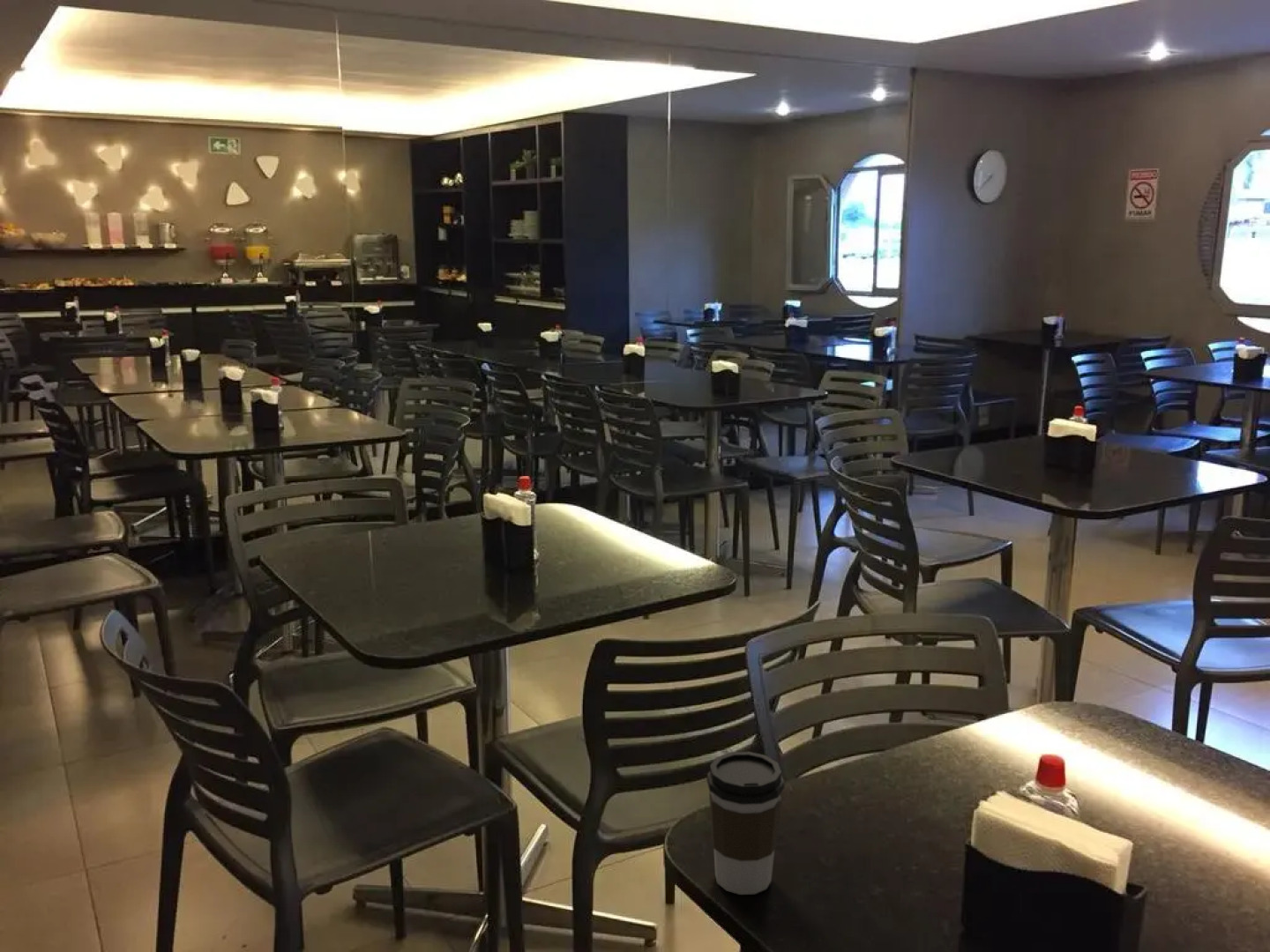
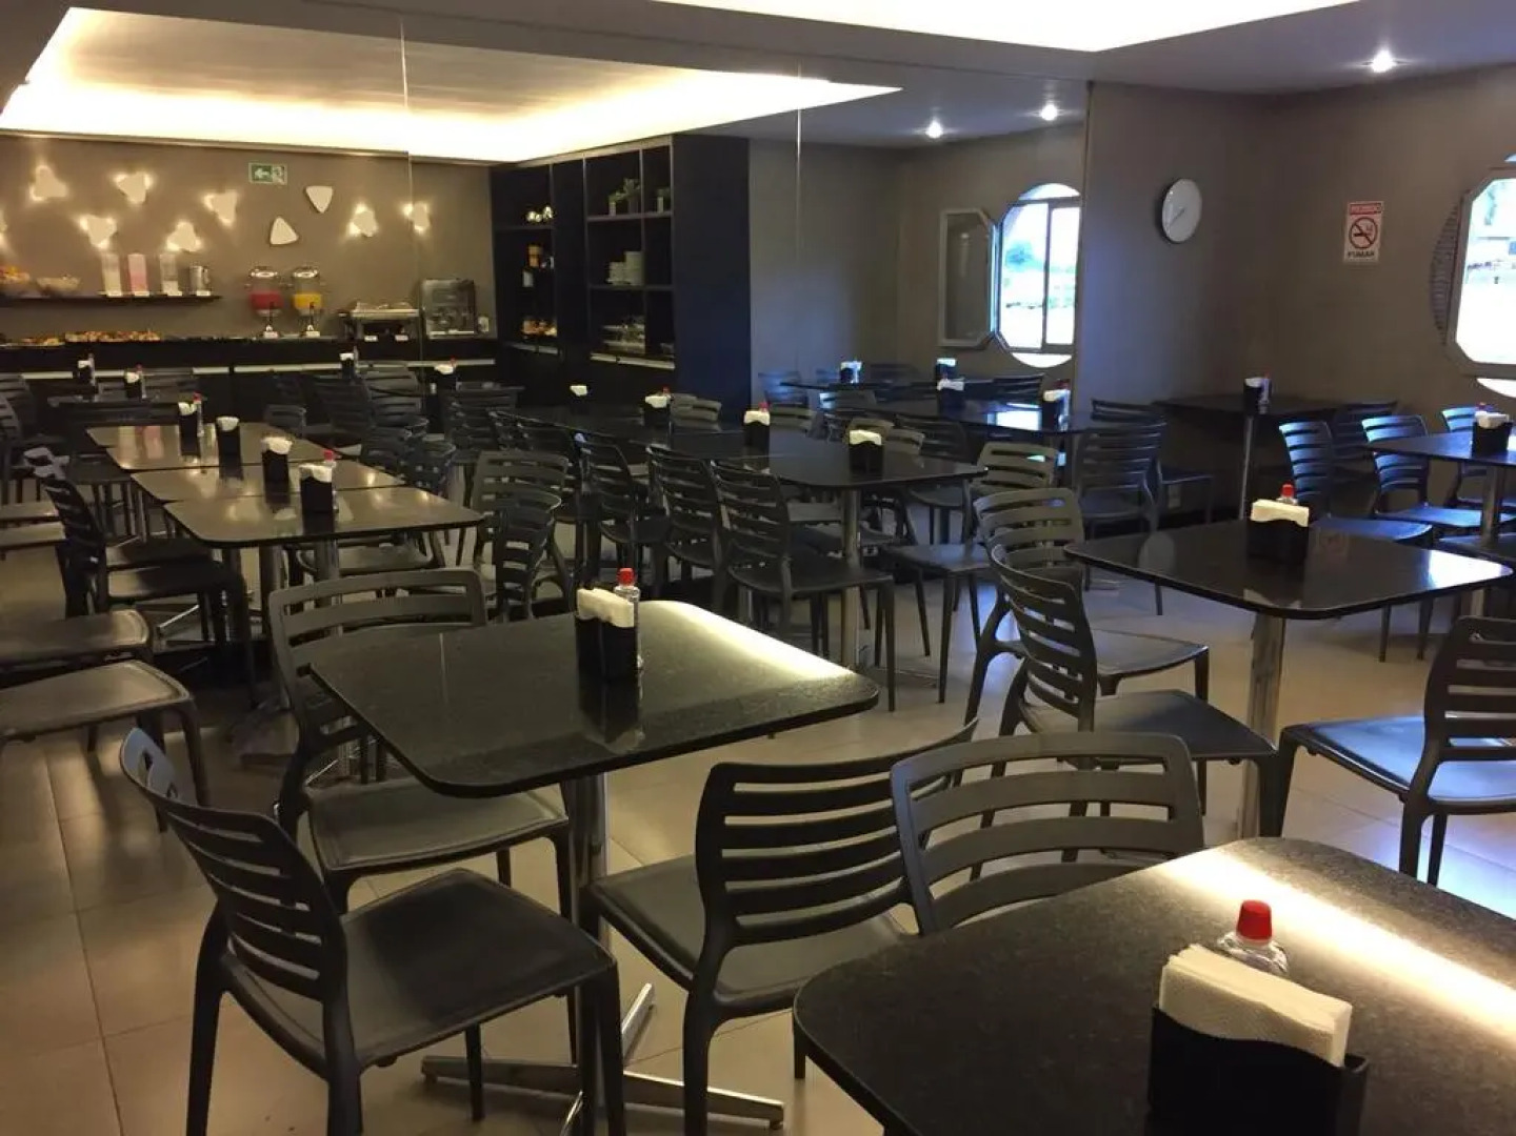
- coffee cup (743, 823)
